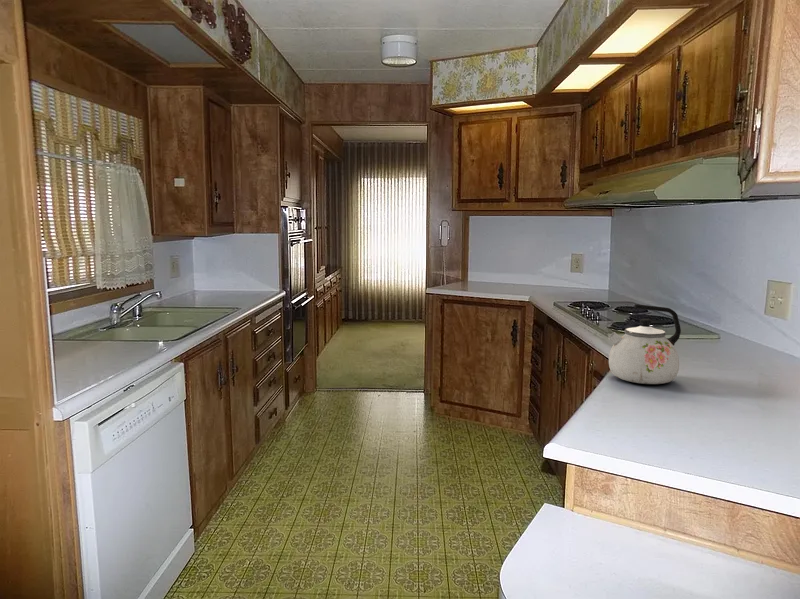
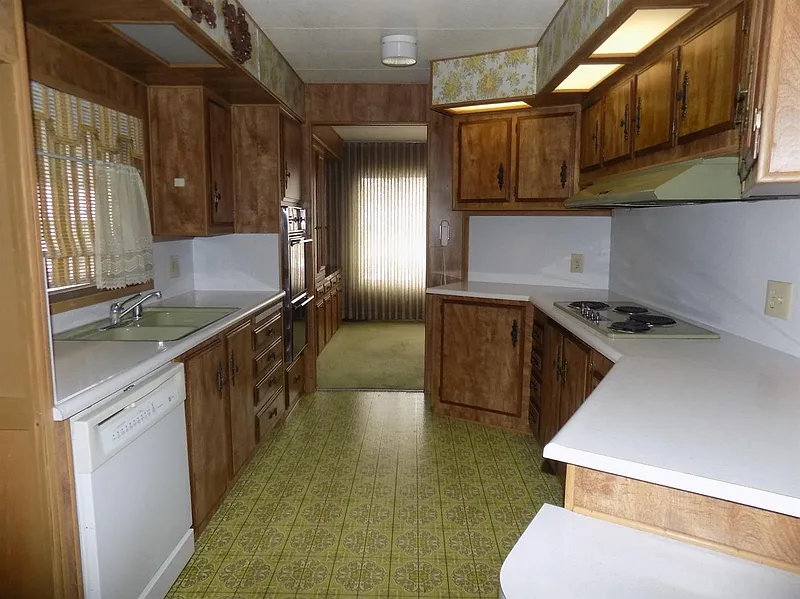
- kettle (643, 342)
